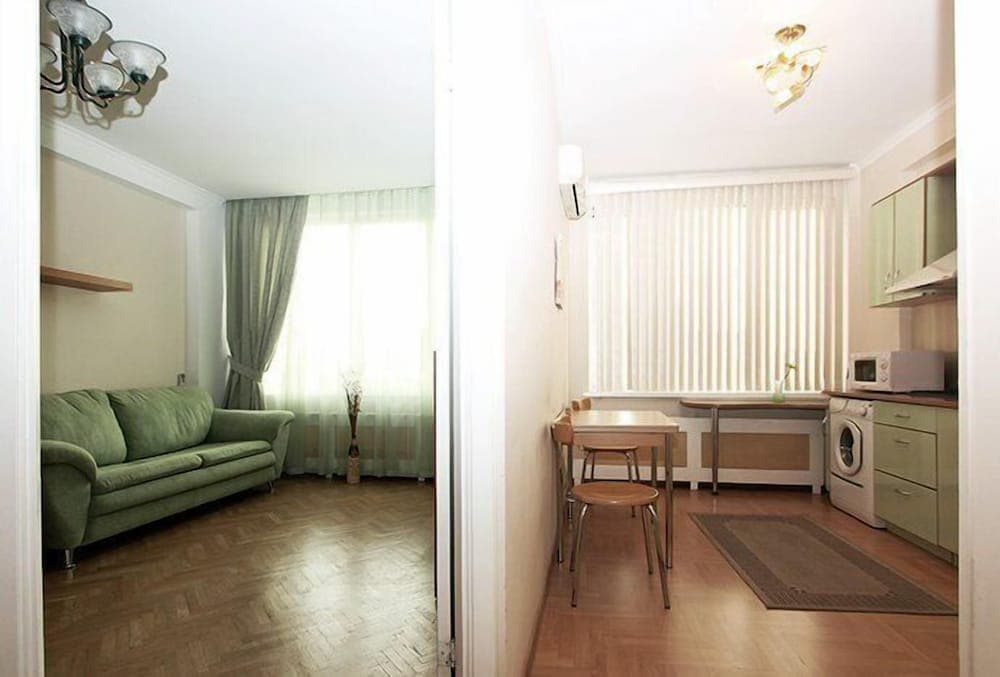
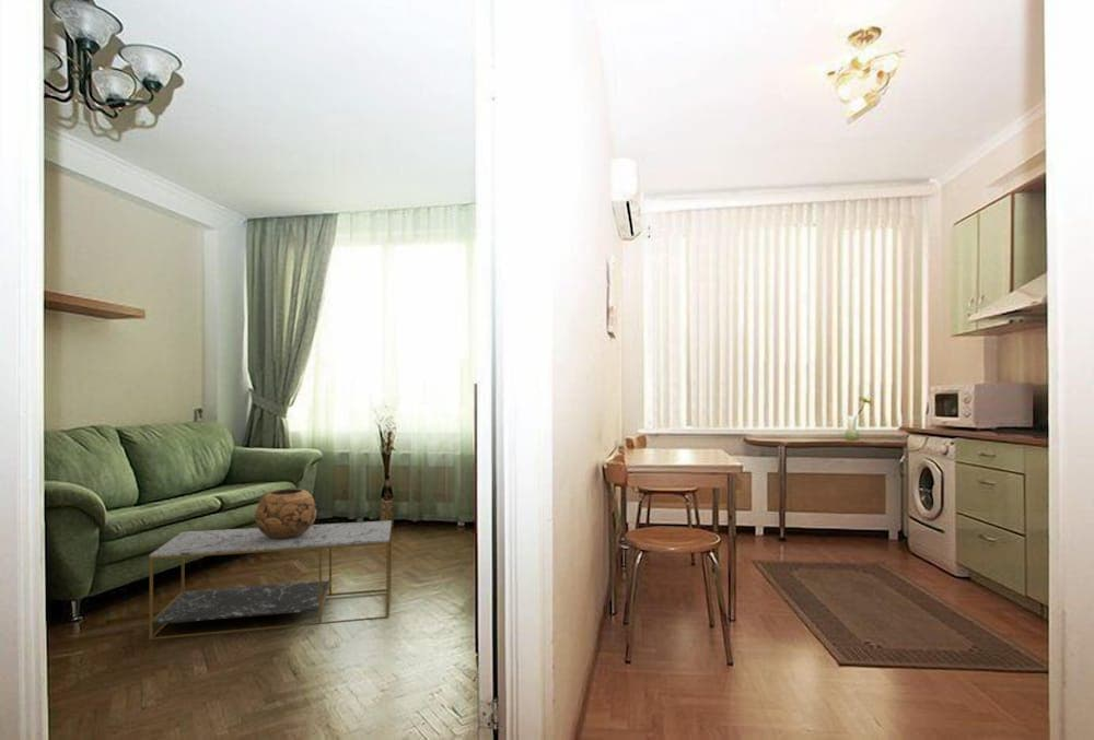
+ decorative bowl (286, 513)
+ coffee table (282, 584)
